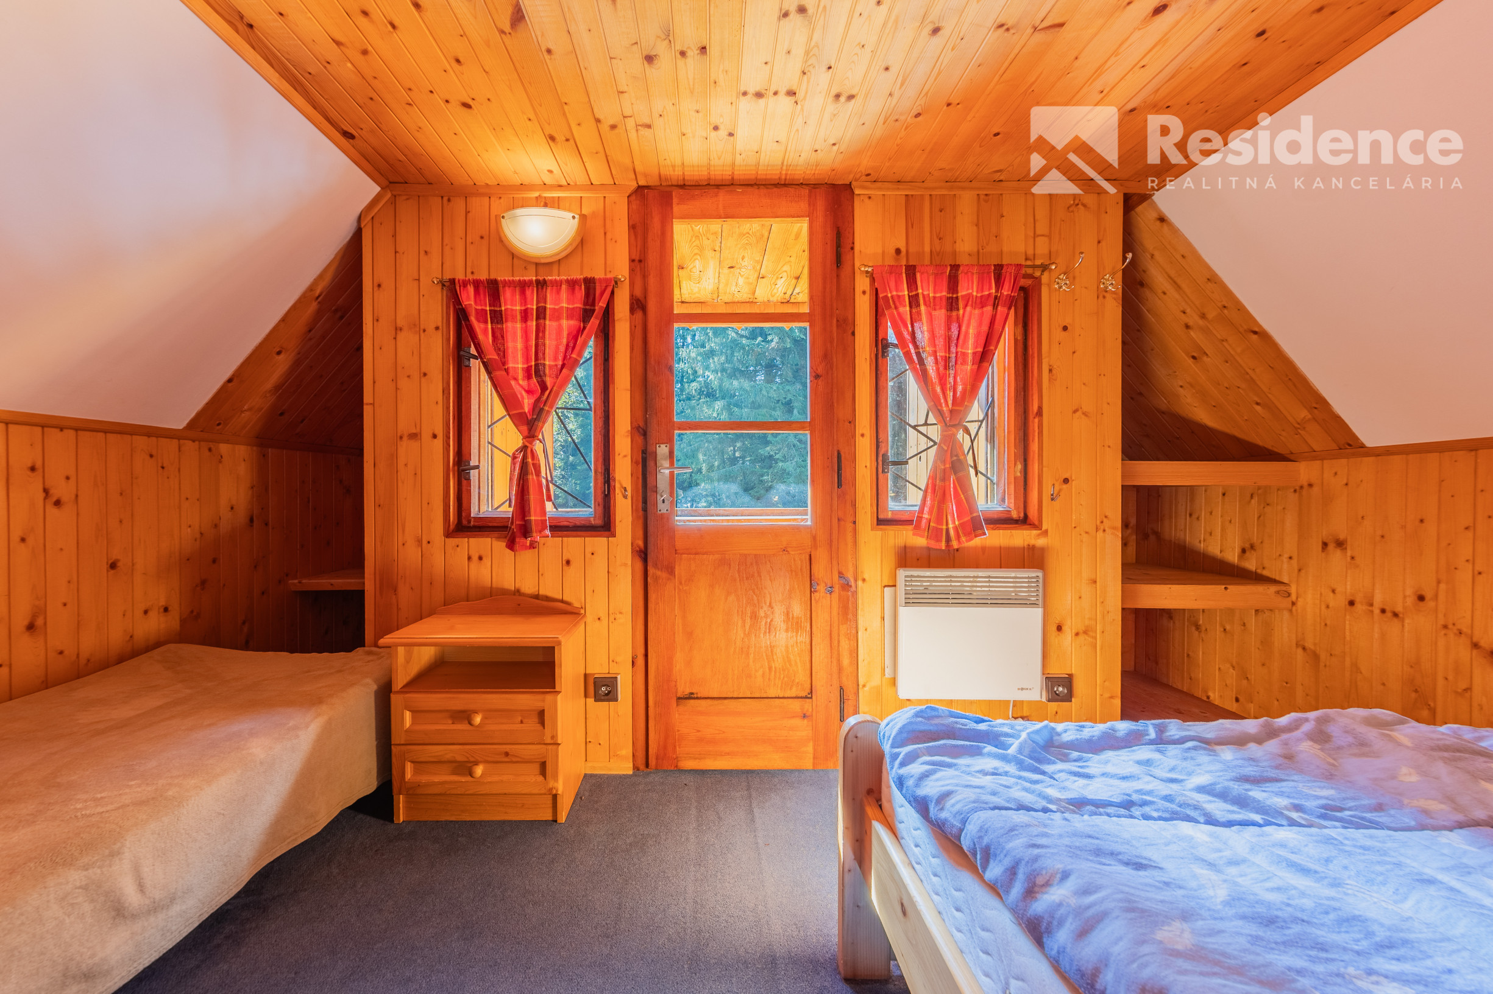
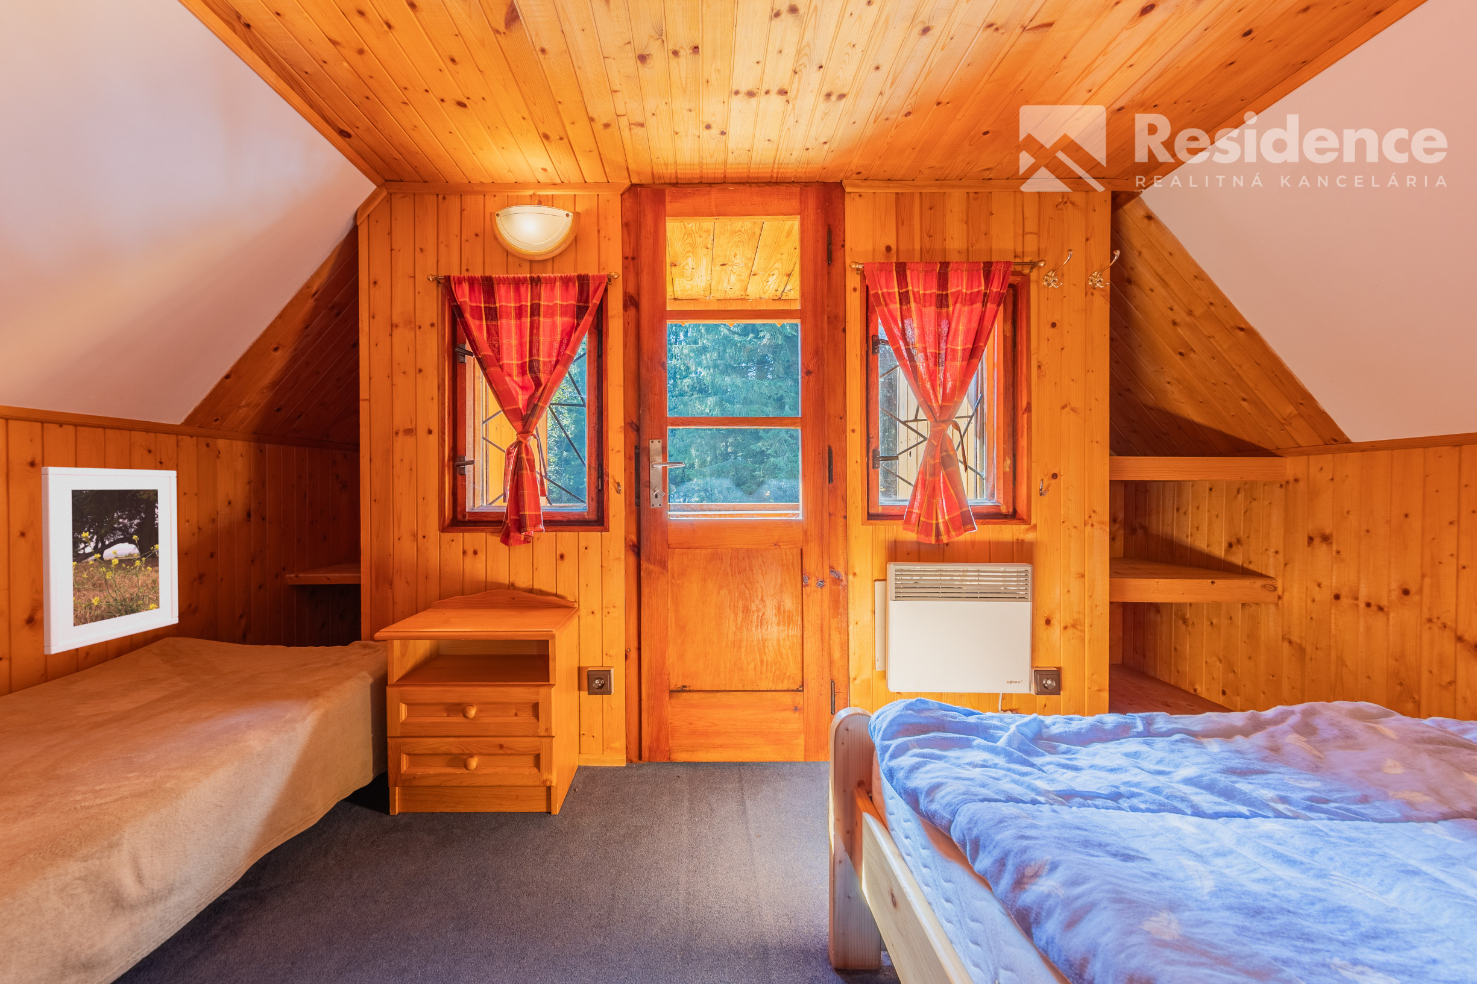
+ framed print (118, 554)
